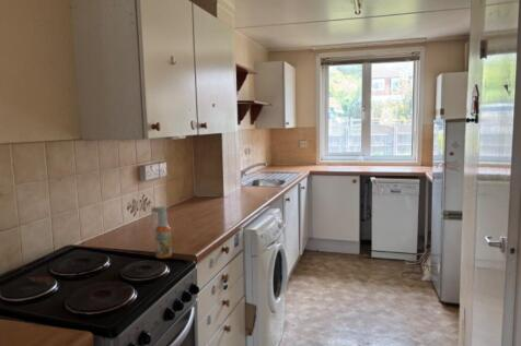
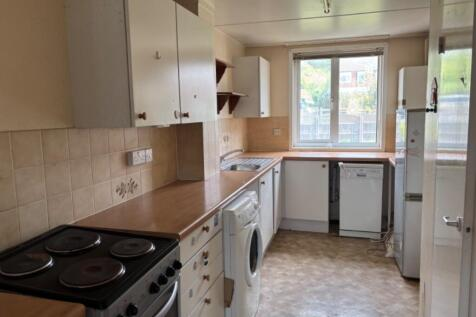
- spray bottle (161, 231)
